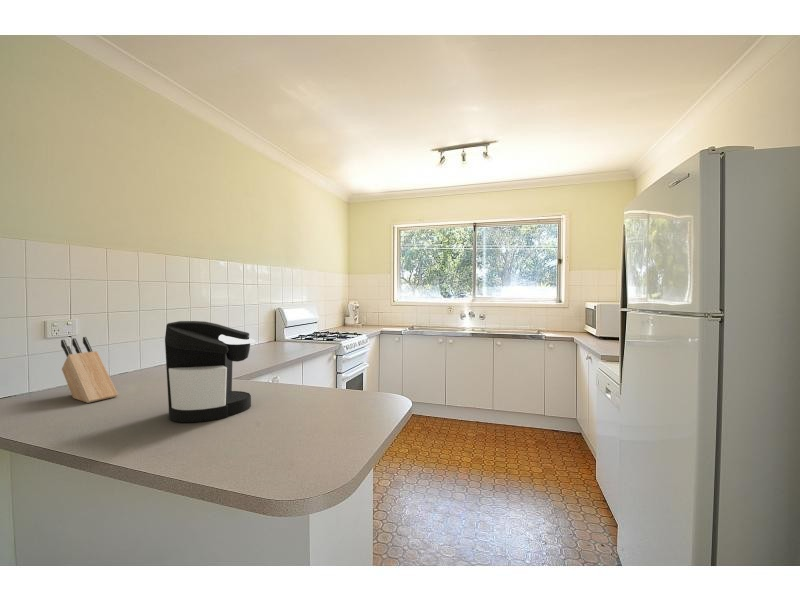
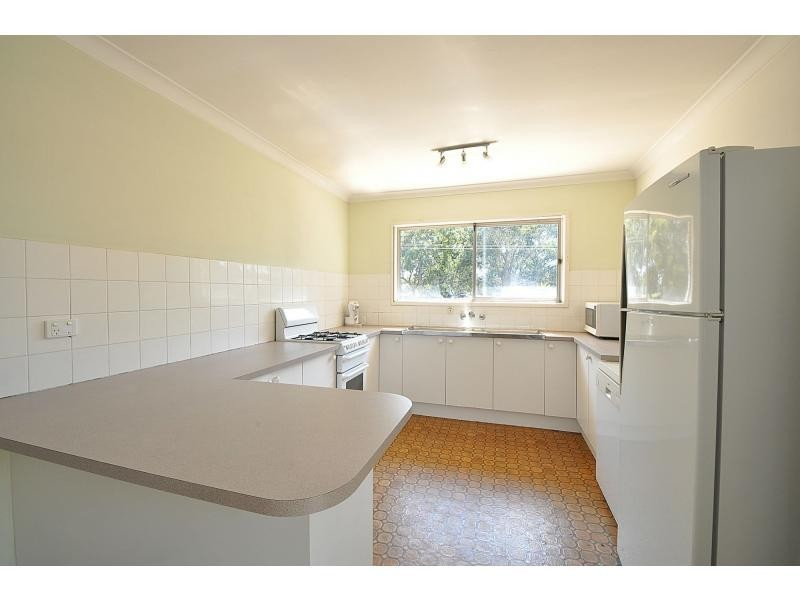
- knife block (86, 367)
- coffee maker (212, 365)
